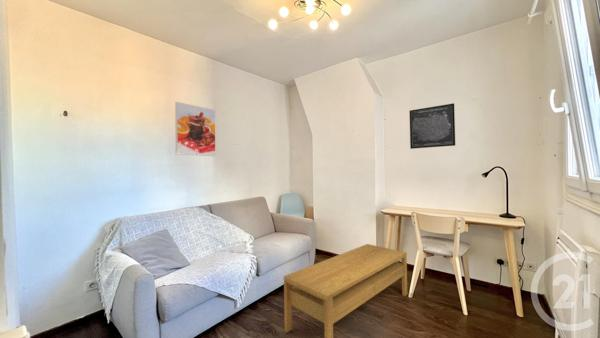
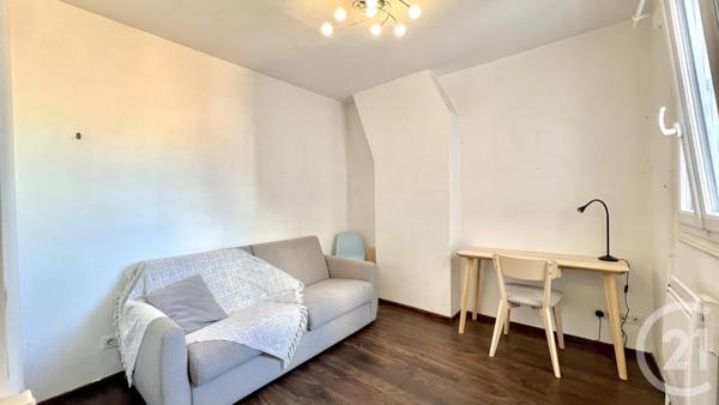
- coffee table (353, 286)
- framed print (196, 130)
- wall art (431, 127)
